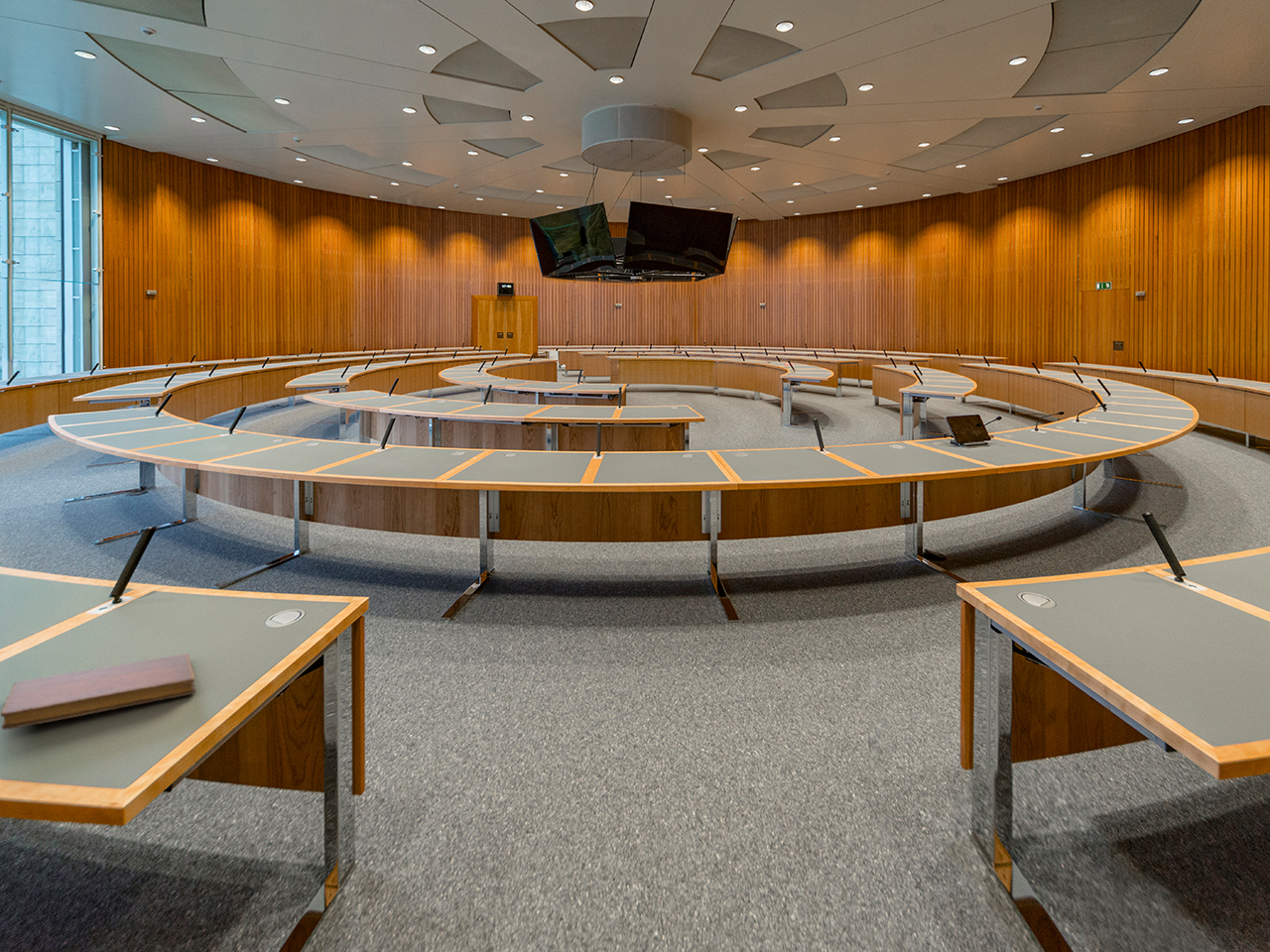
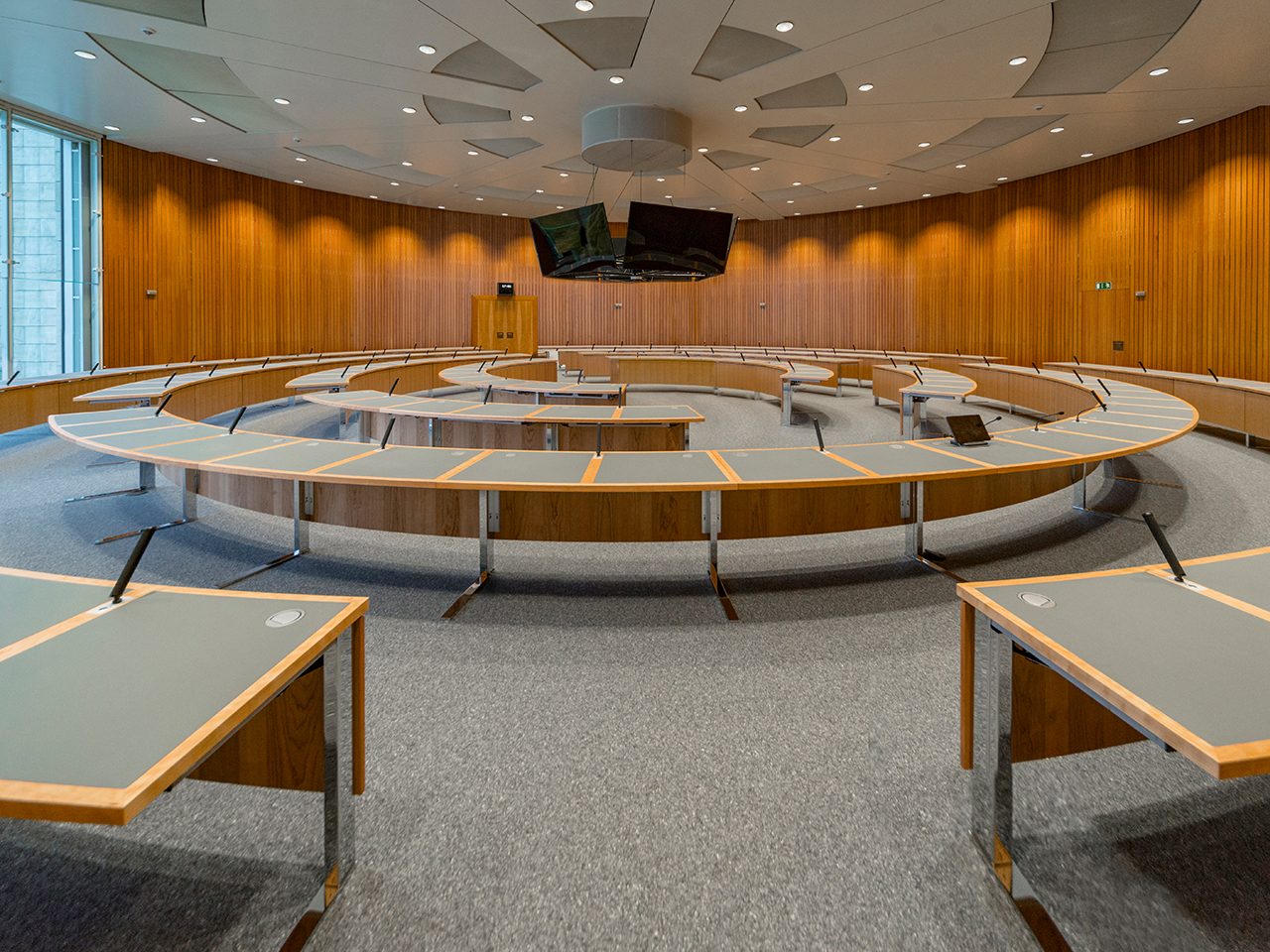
- notebook (106, 686)
